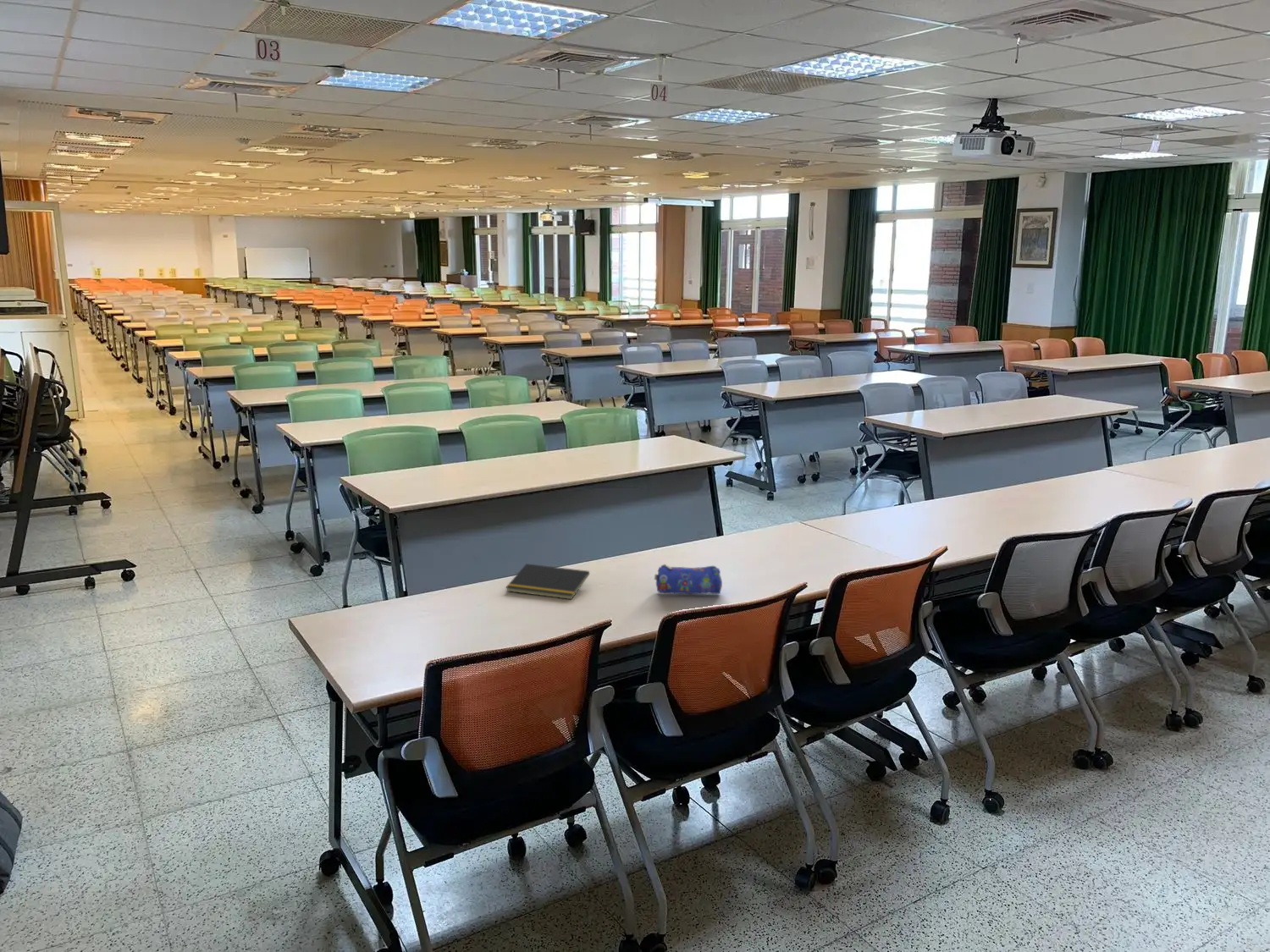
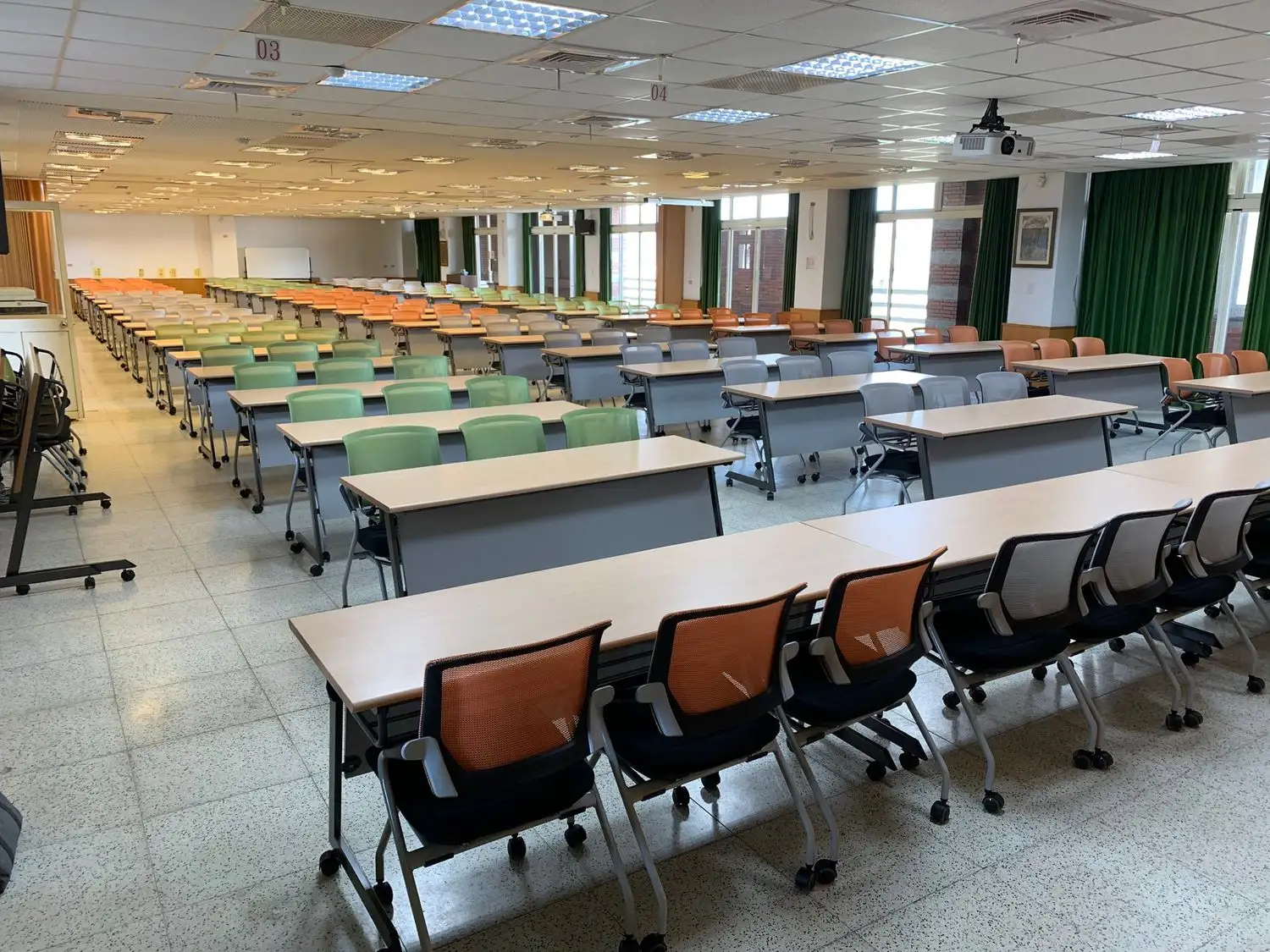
- notepad (548, 581)
- pencil case (687, 579)
